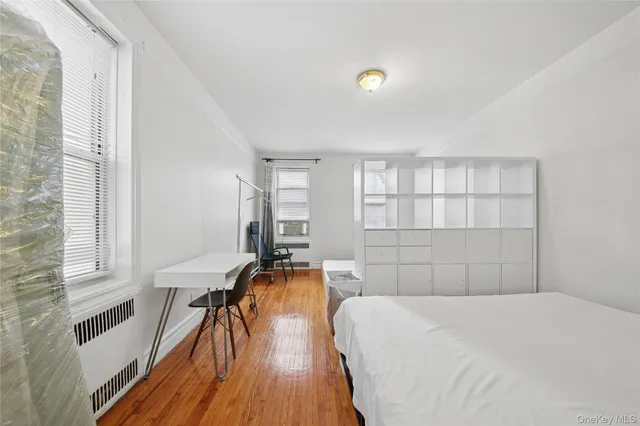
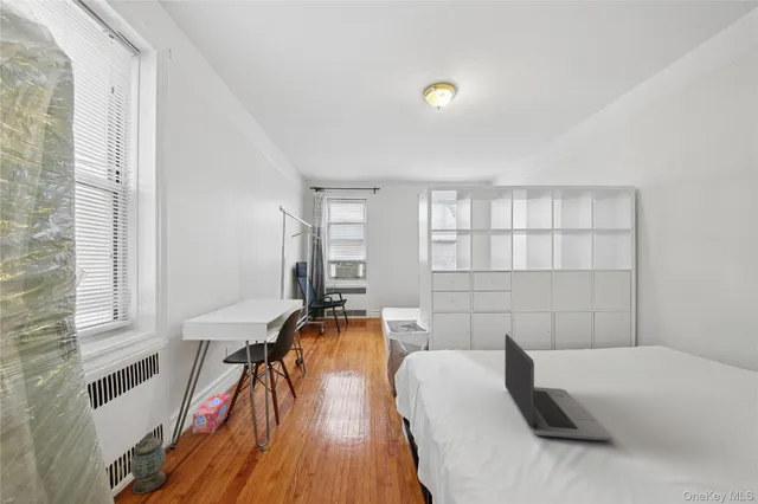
+ box (212, 412)
+ lantern (148, 458)
+ laptop computer (550, 388)
